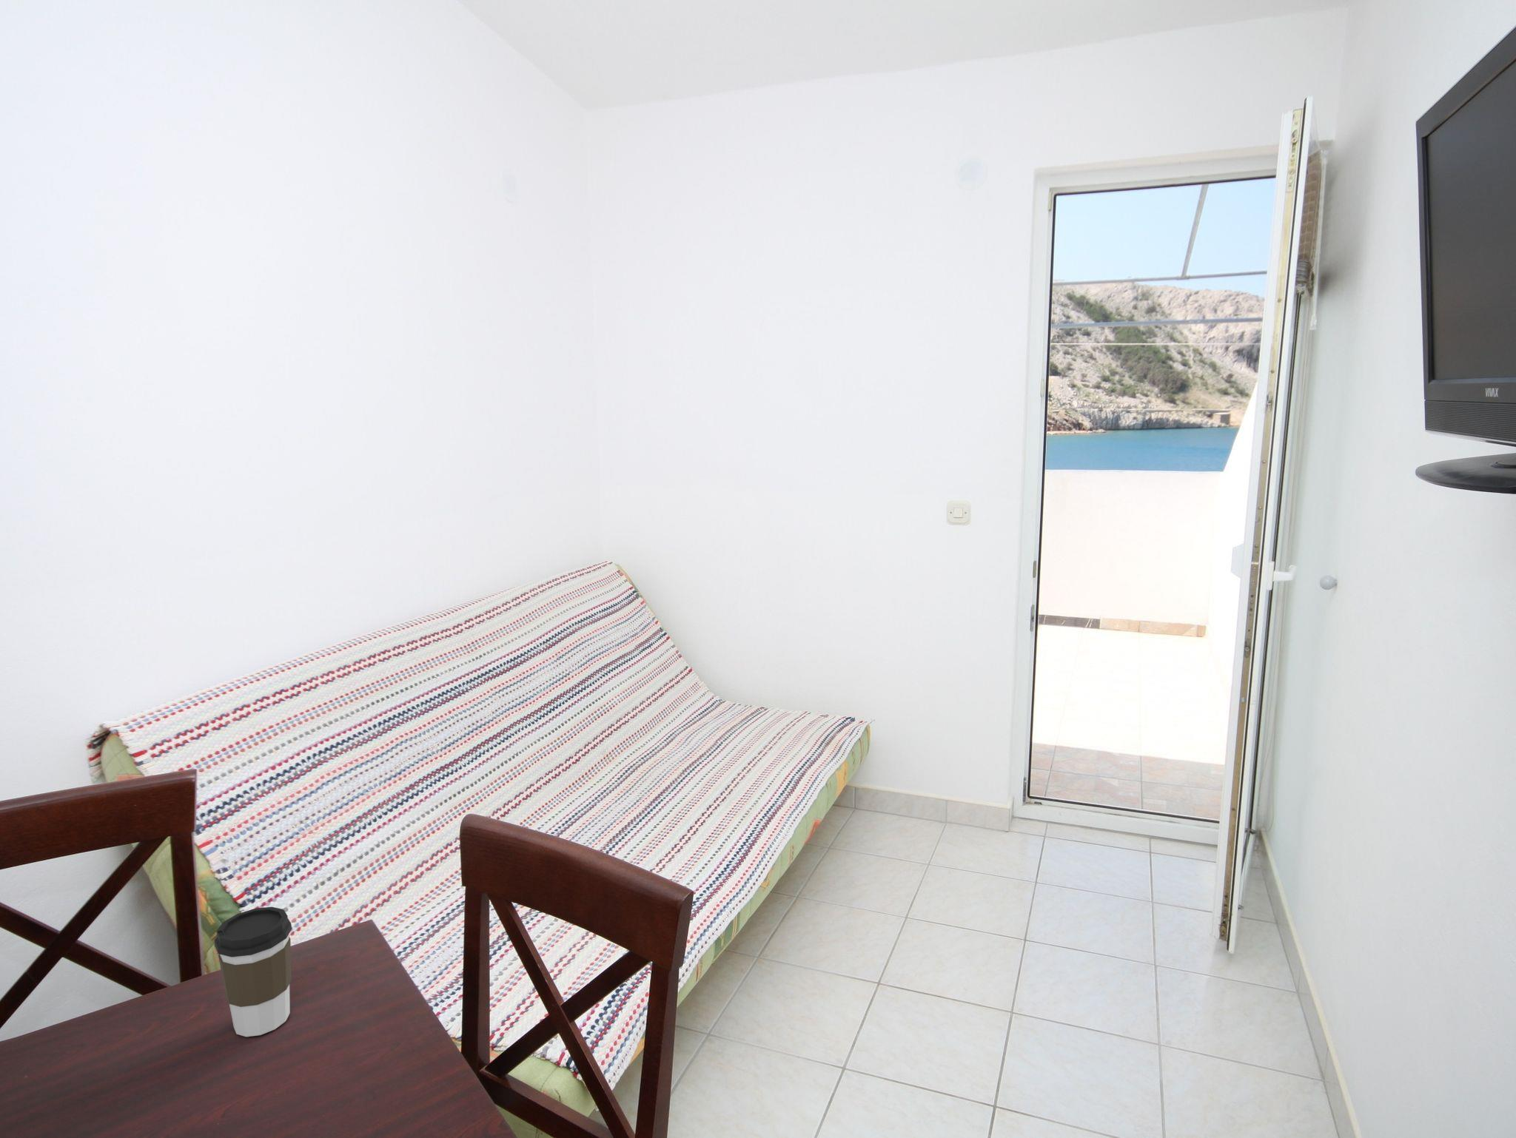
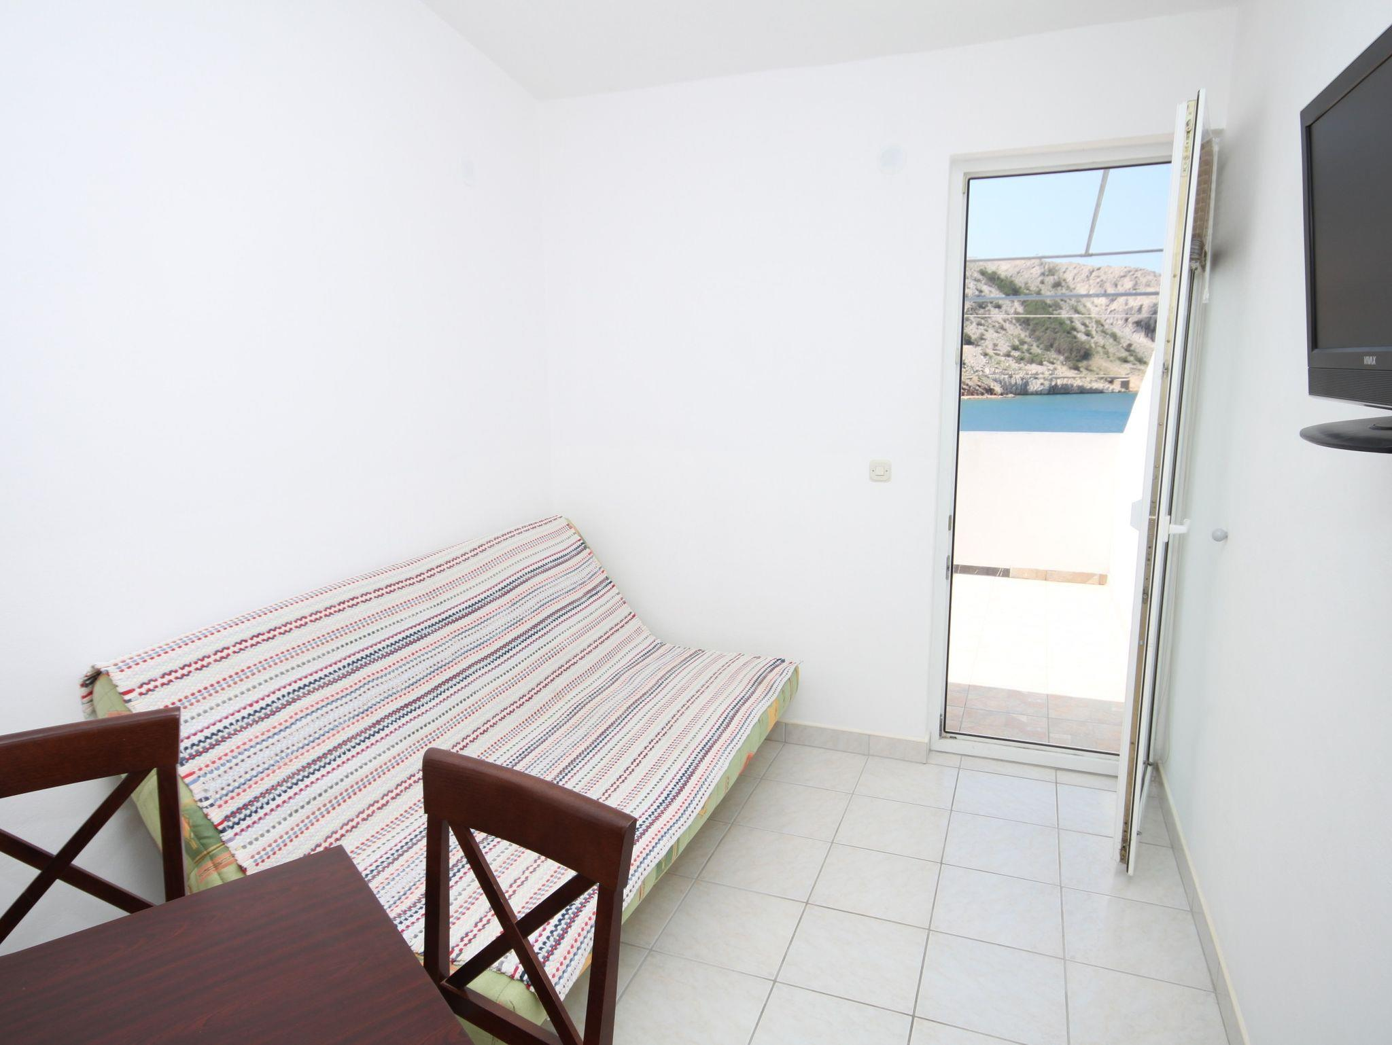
- coffee cup (257, 972)
